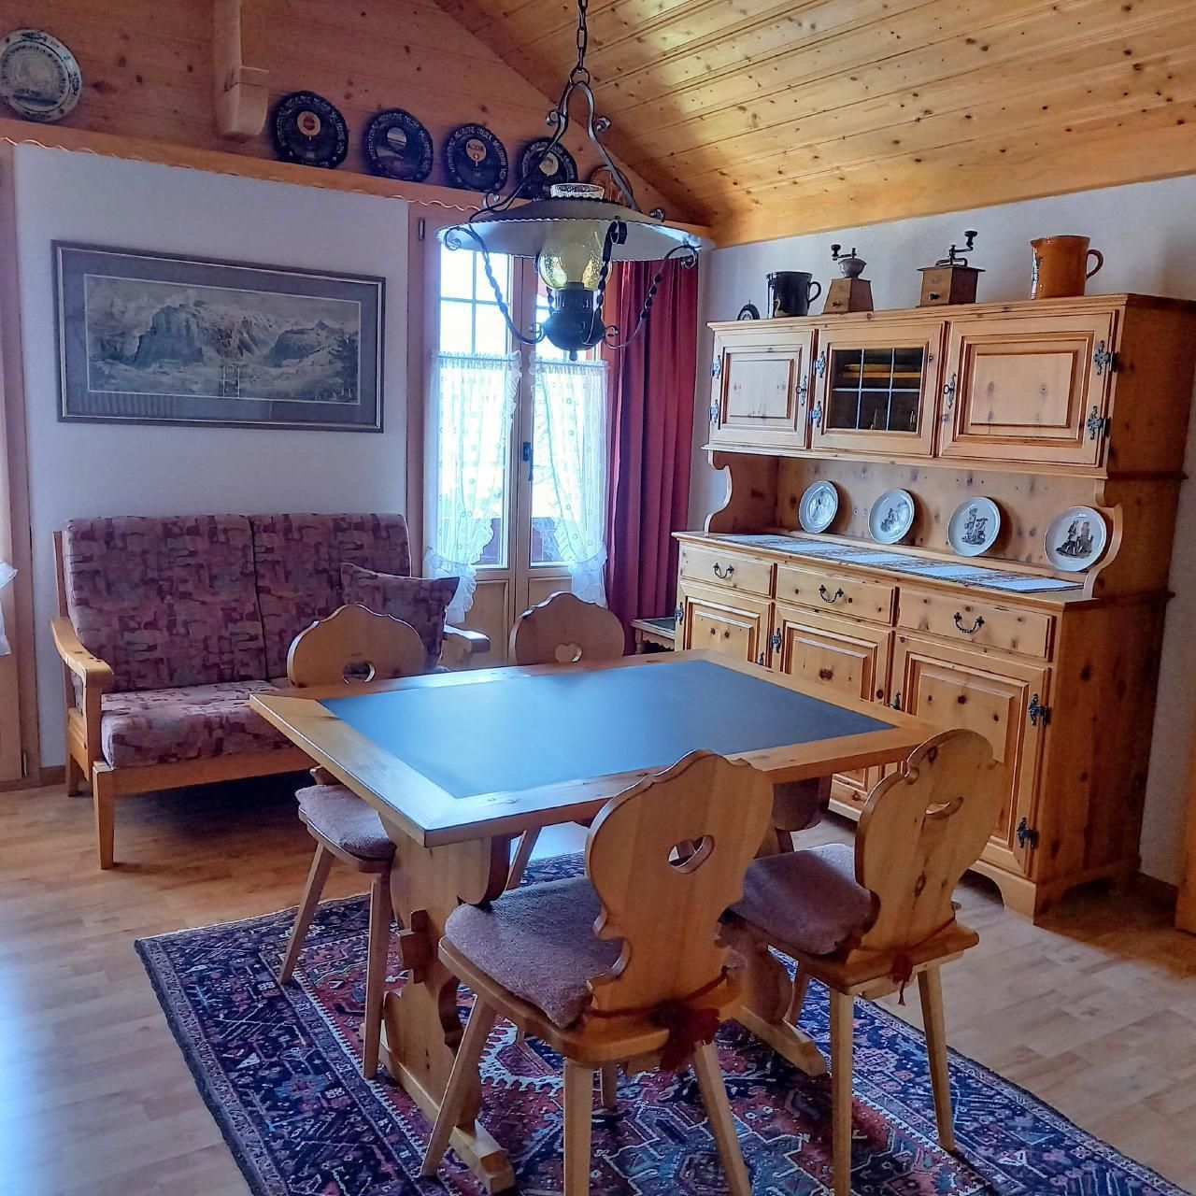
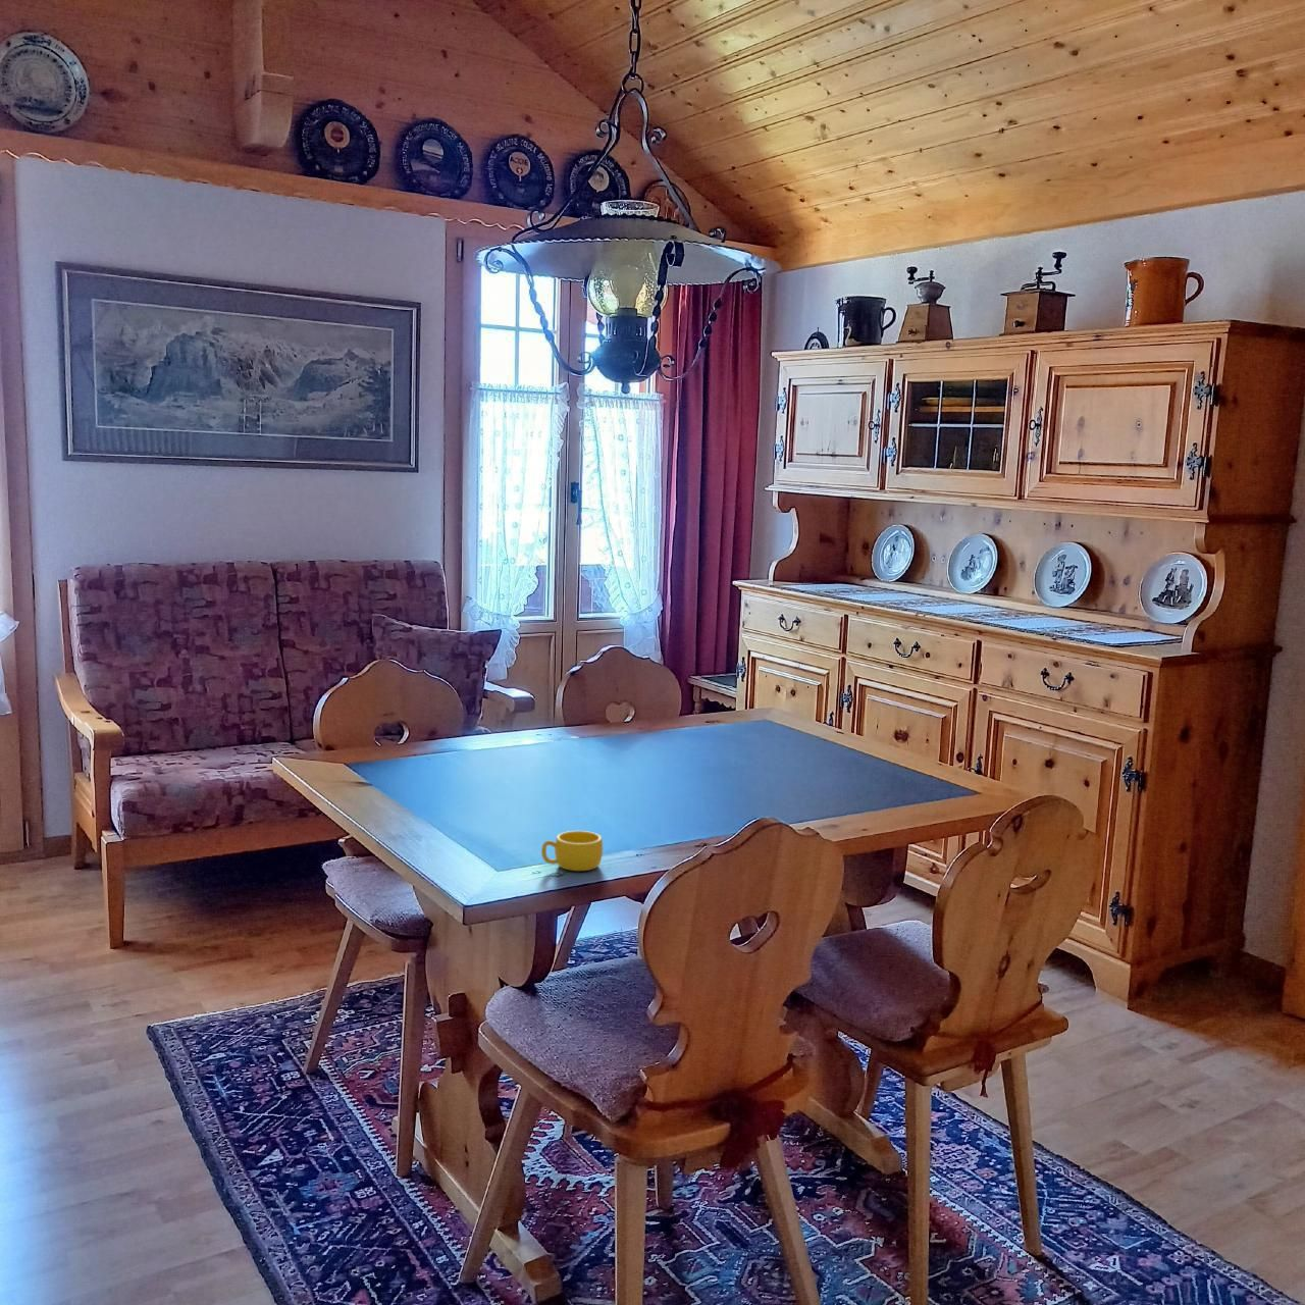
+ cup (571, 851)
